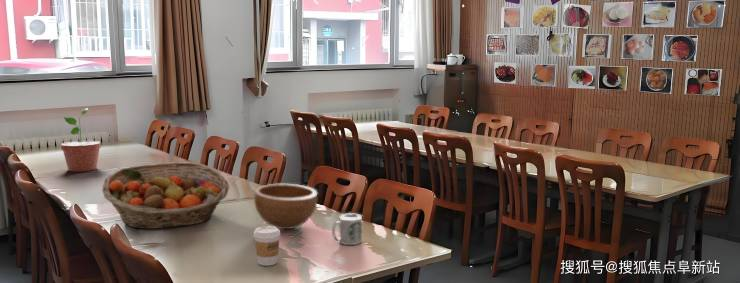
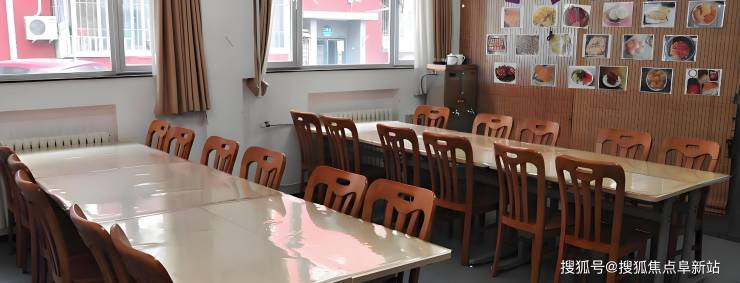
- bowl (286, 208)
- fruit basket (167, 194)
- potted plant (80, 139)
- mug (346, 229)
- coffee cup (267, 245)
